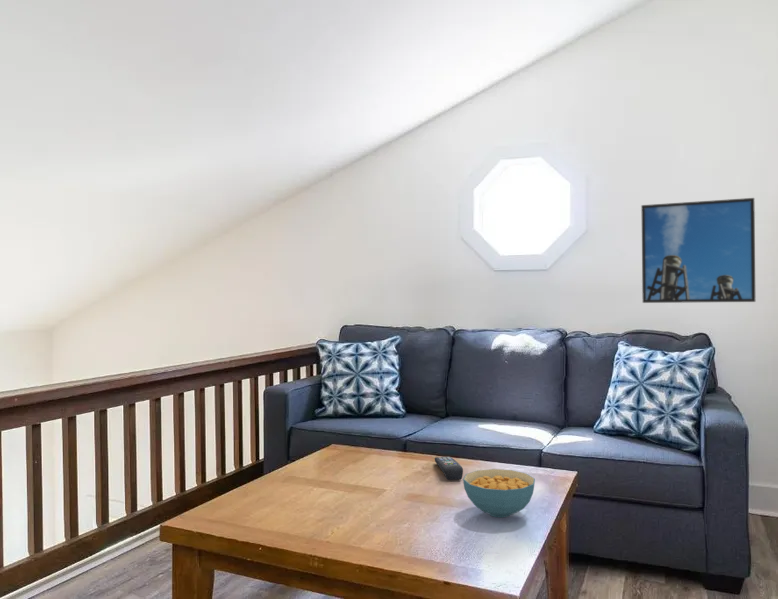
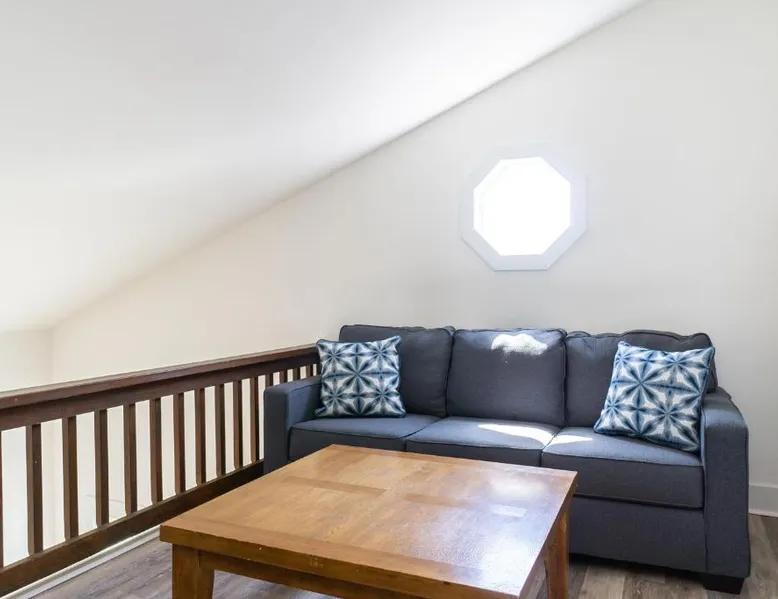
- cereal bowl (499, 496)
- remote control (448, 465)
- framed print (696, 252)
